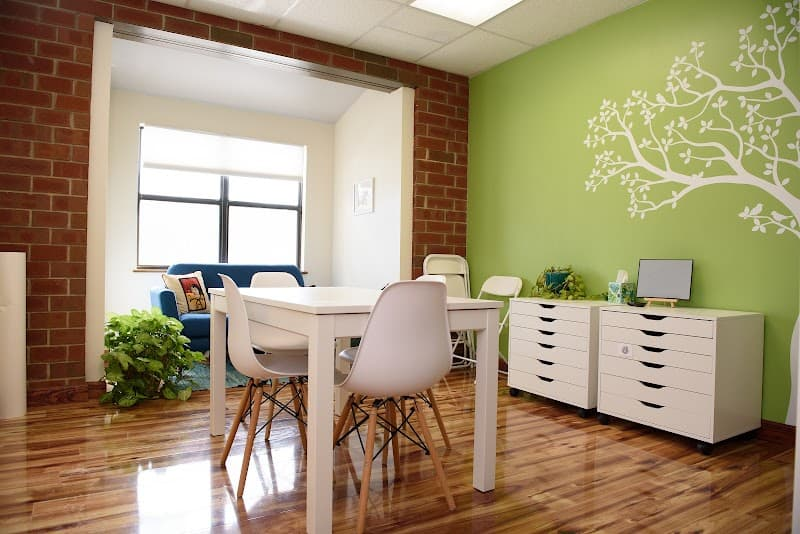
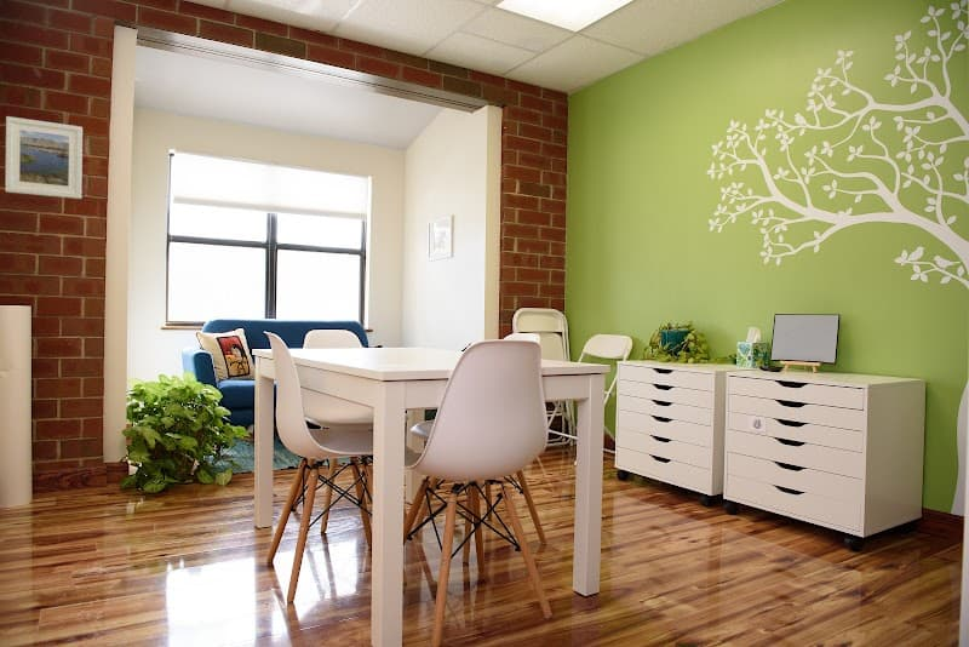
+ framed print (45, 158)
